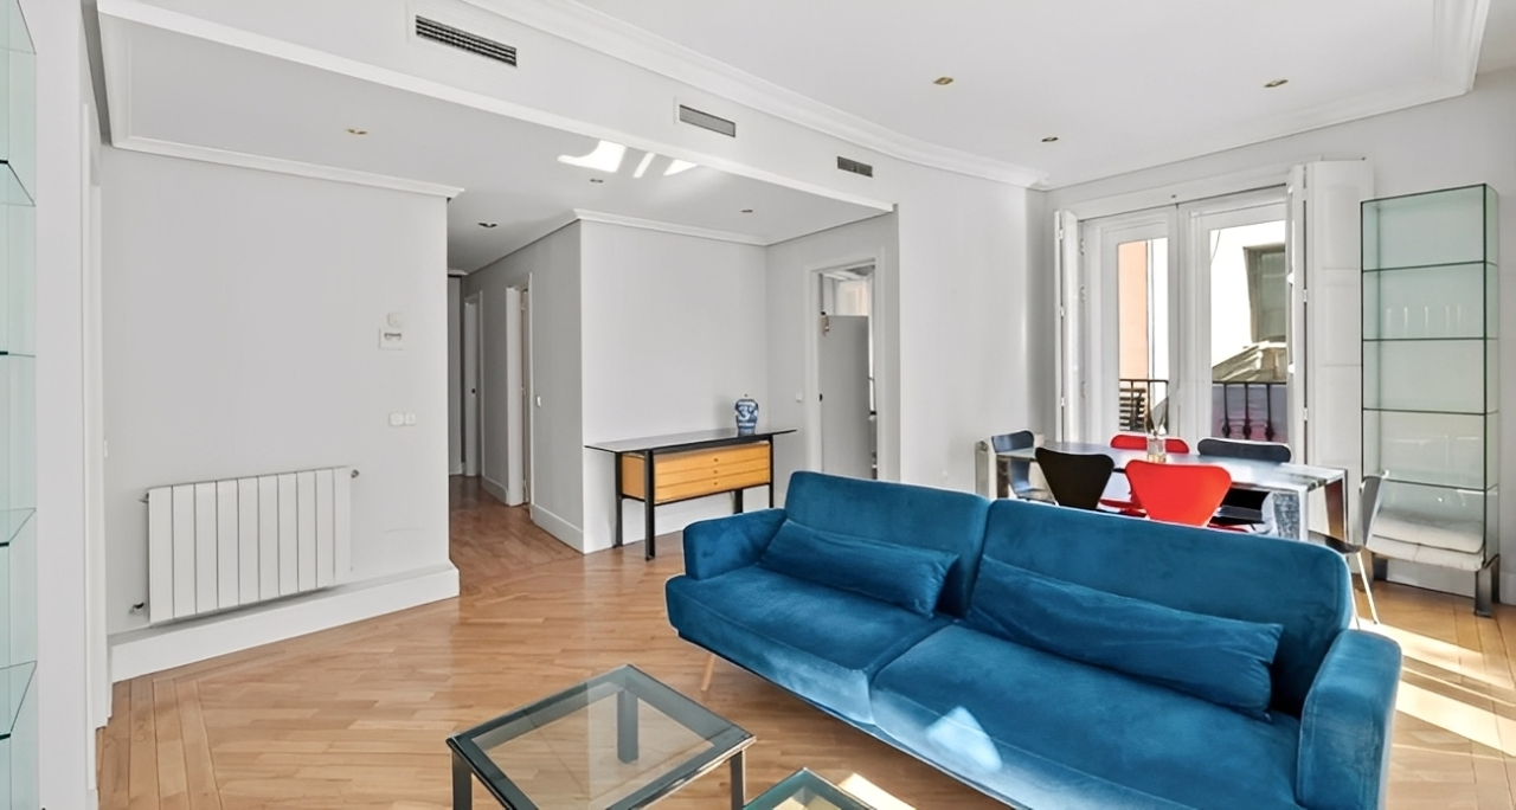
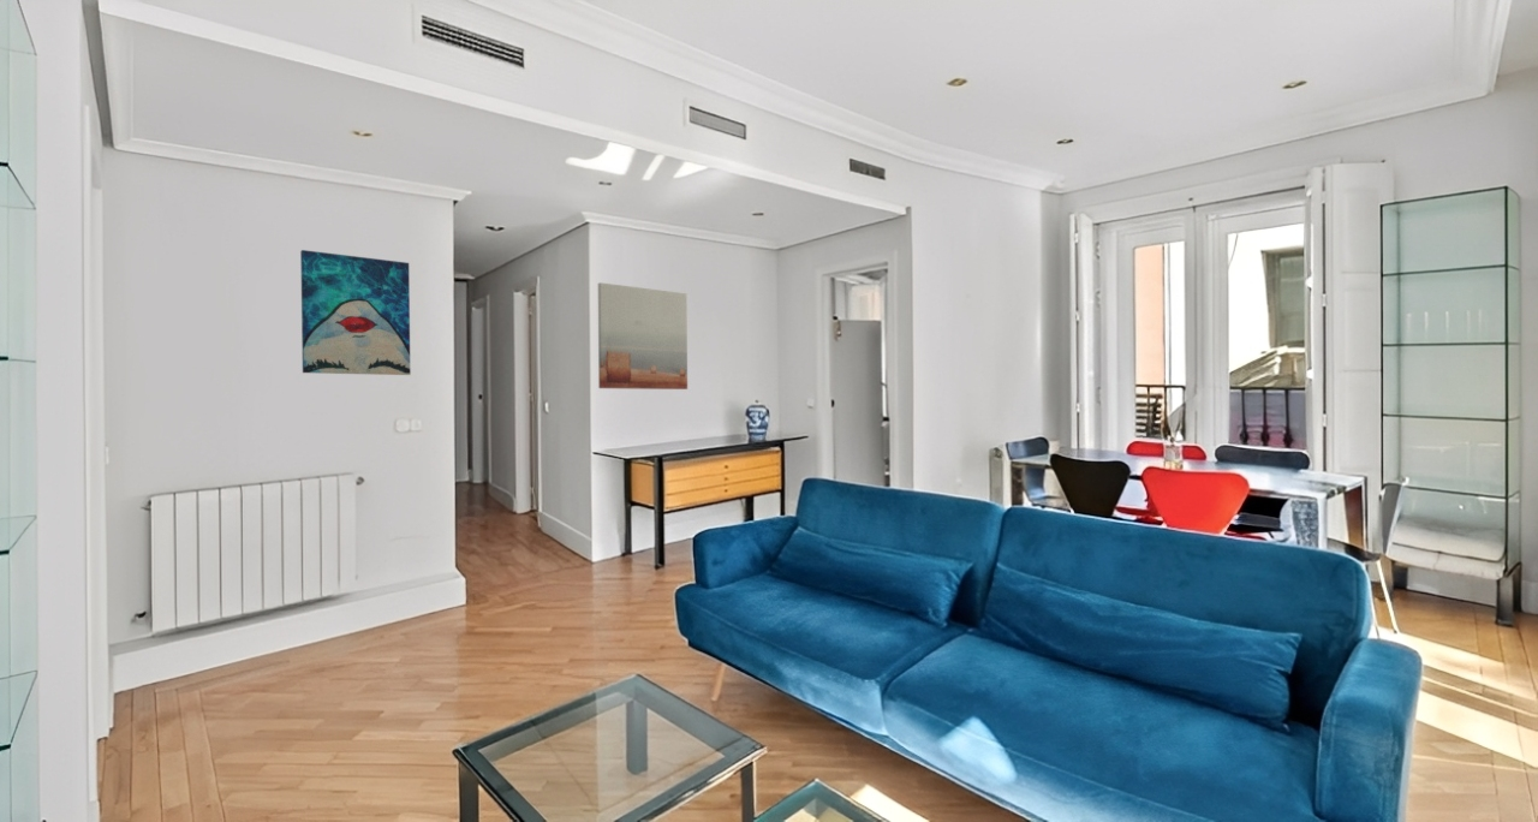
+ wall art (357, 315)
+ wall art (644, 338)
